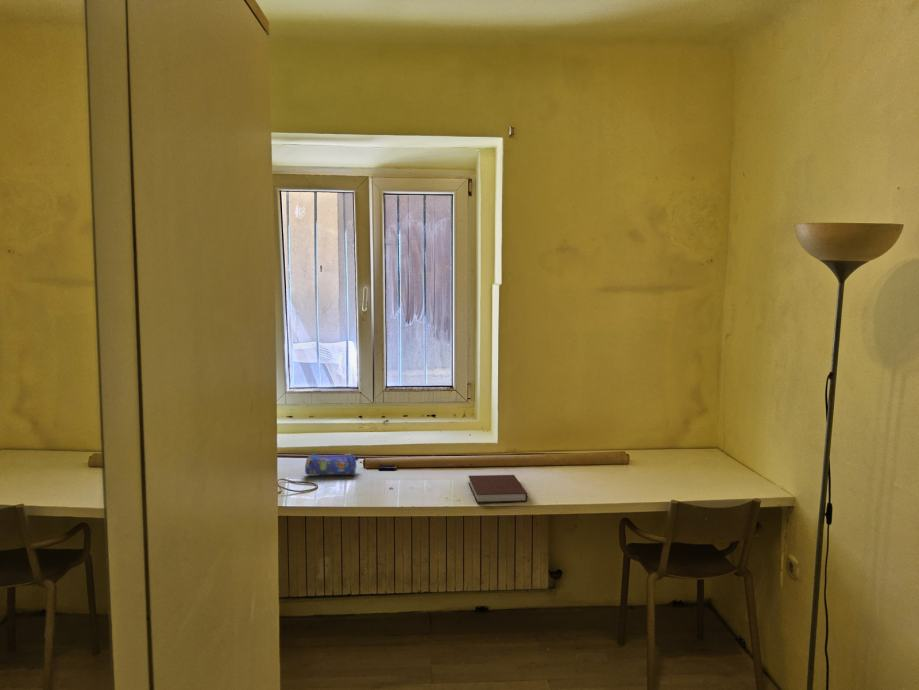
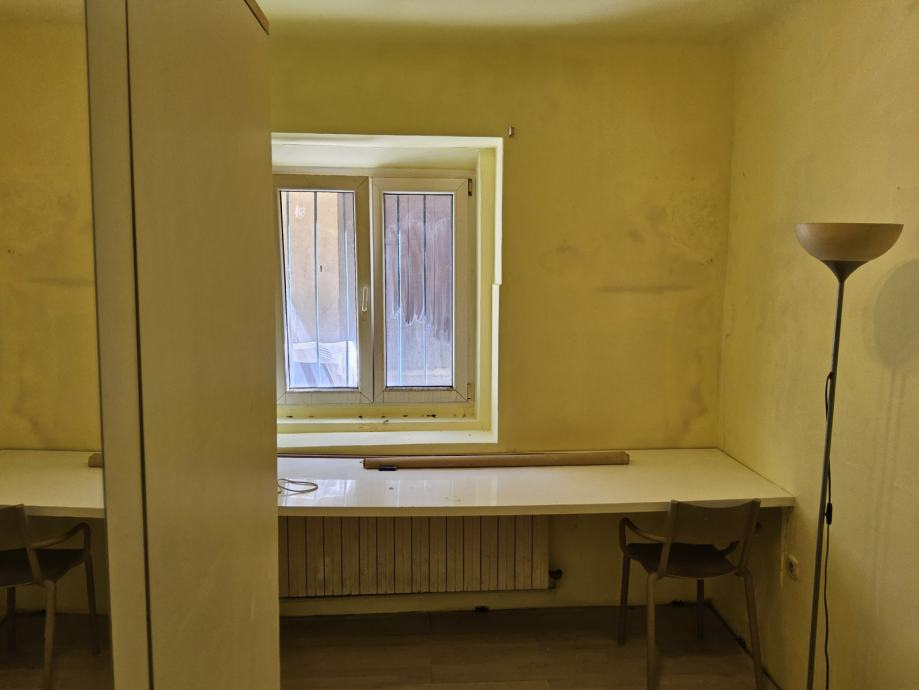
- pencil case (331, 464)
- notebook (496, 487)
